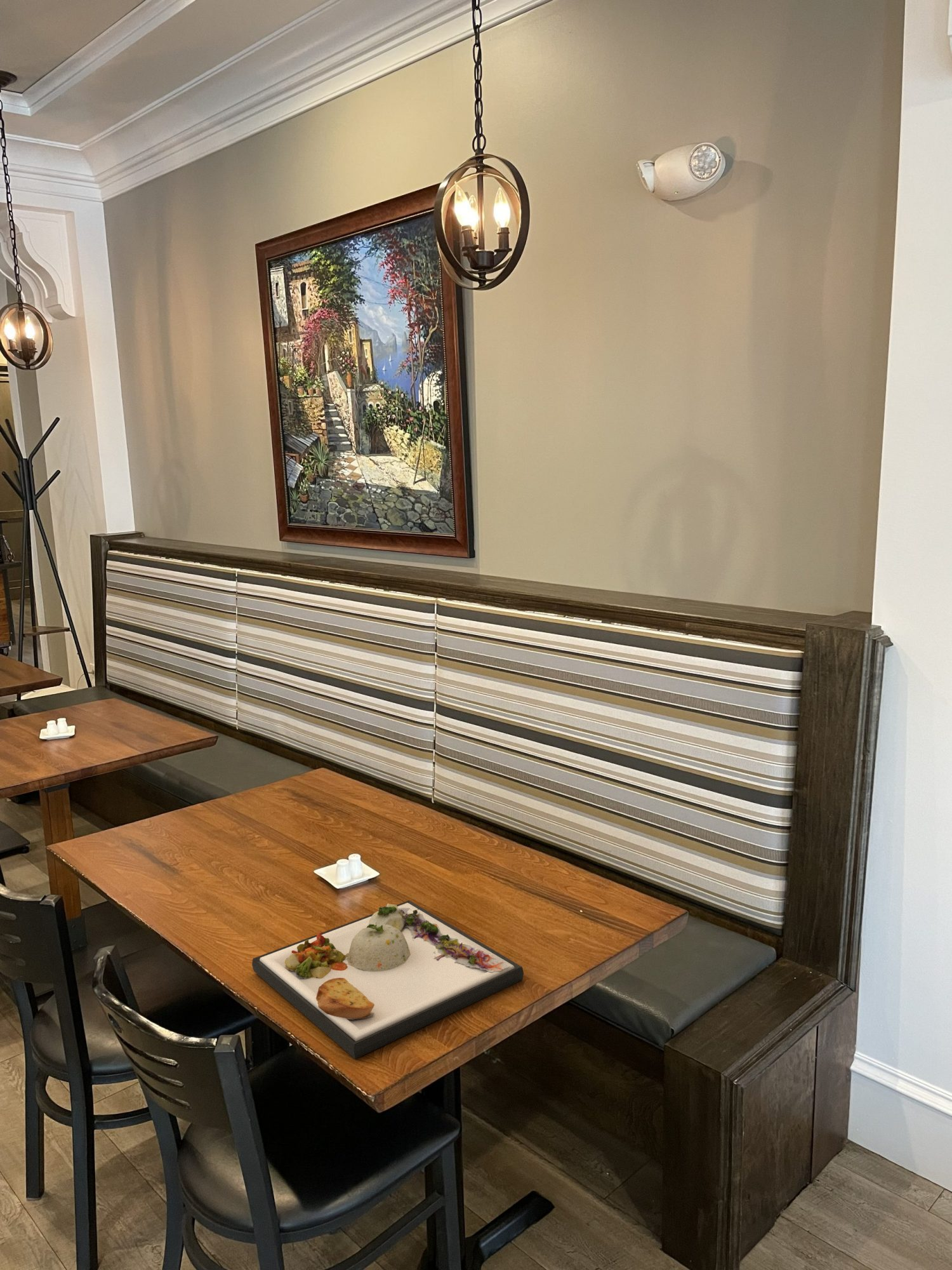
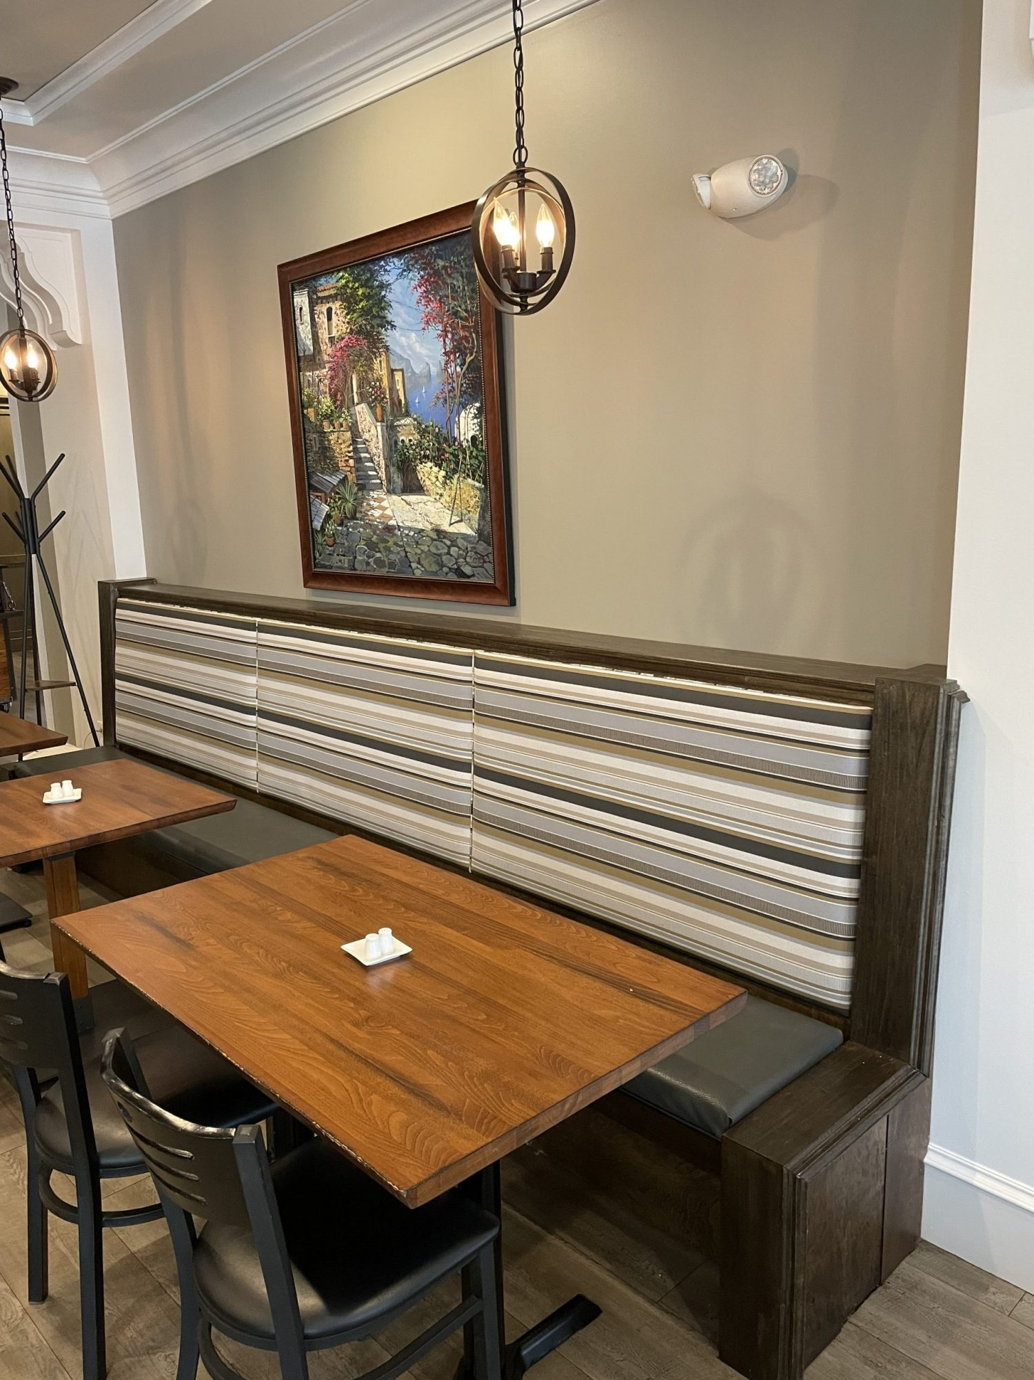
- dinner plate (385, 954)
